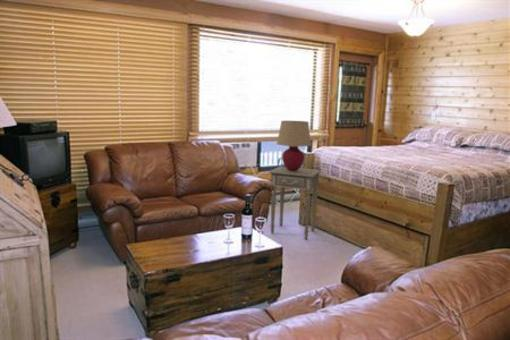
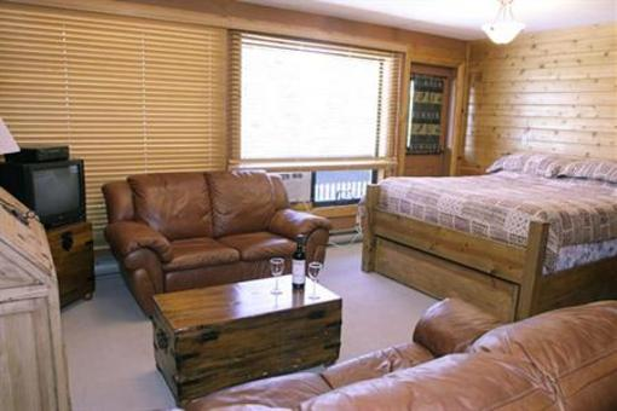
- table lamp (293, 145)
- side table (283, 201)
